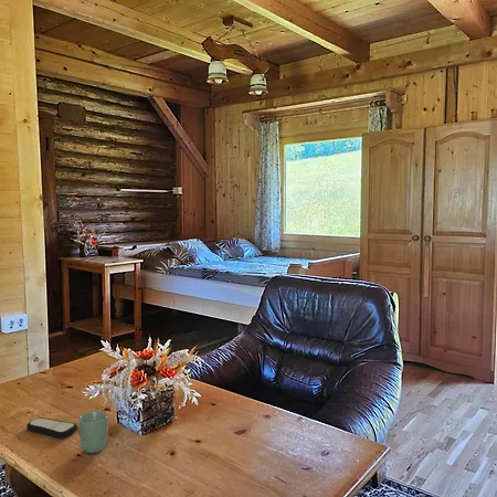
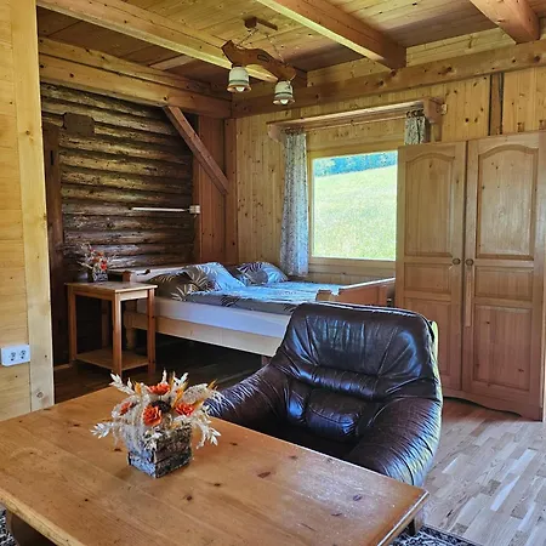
- cup (93, 433)
- remote control (51, 426)
